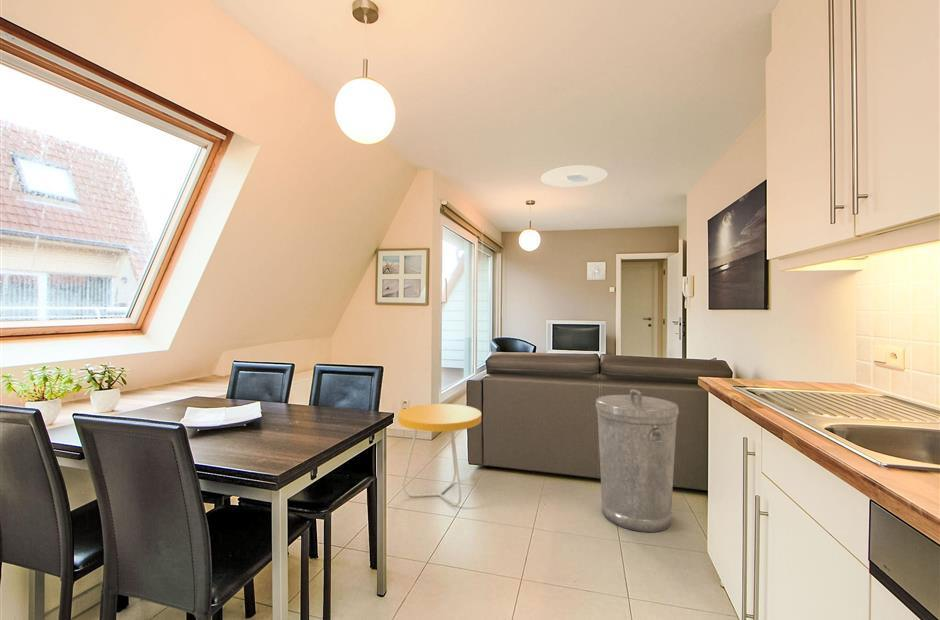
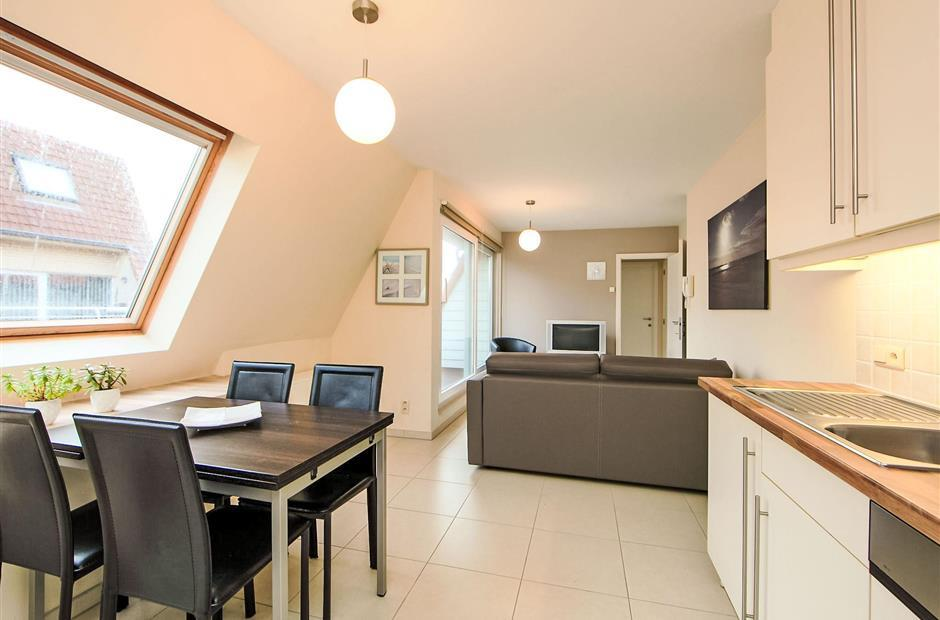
- side table (452, 453)
- trash can (635, 452)
- ceiling light (573, 174)
